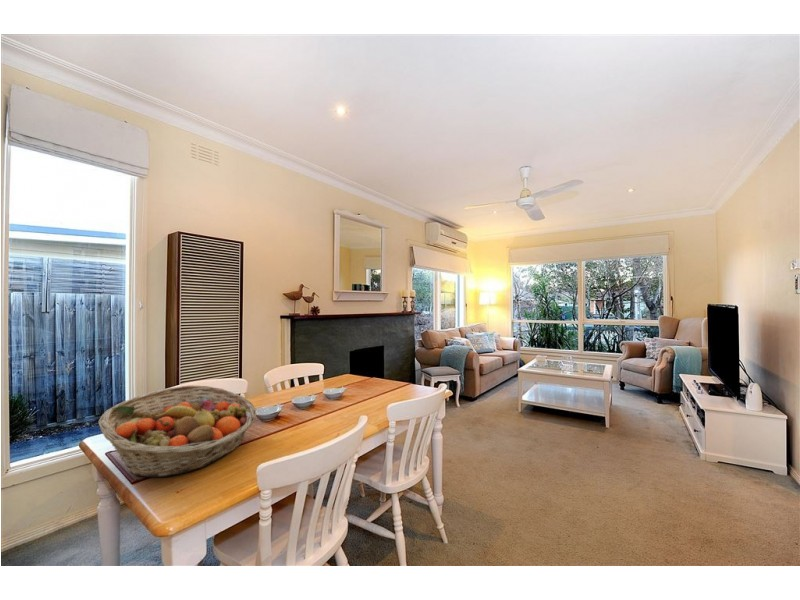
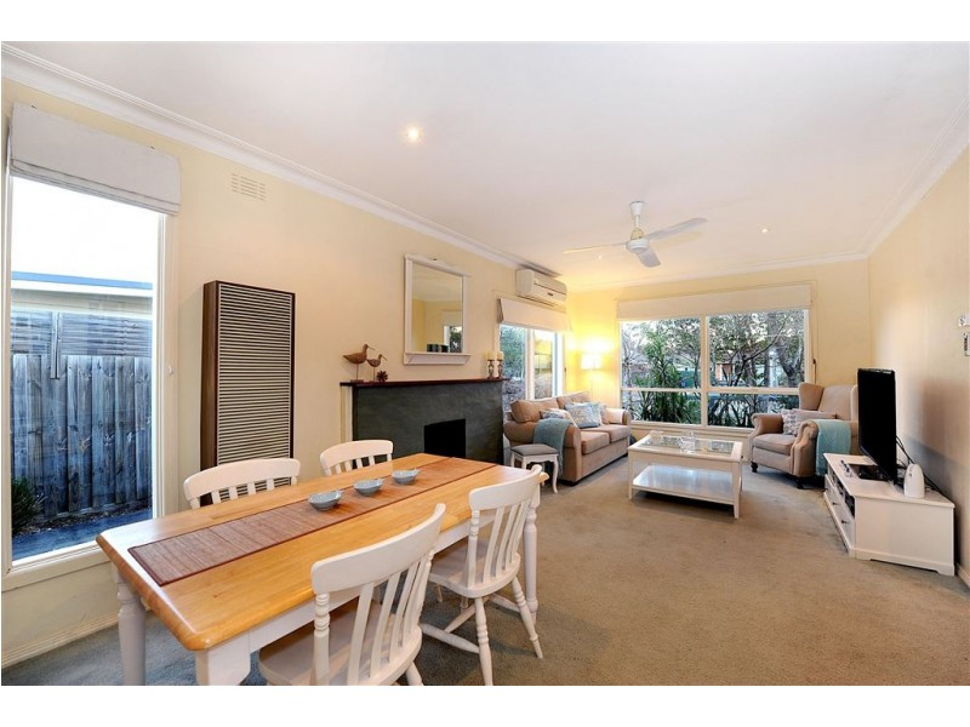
- fruit basket (187, 424)
